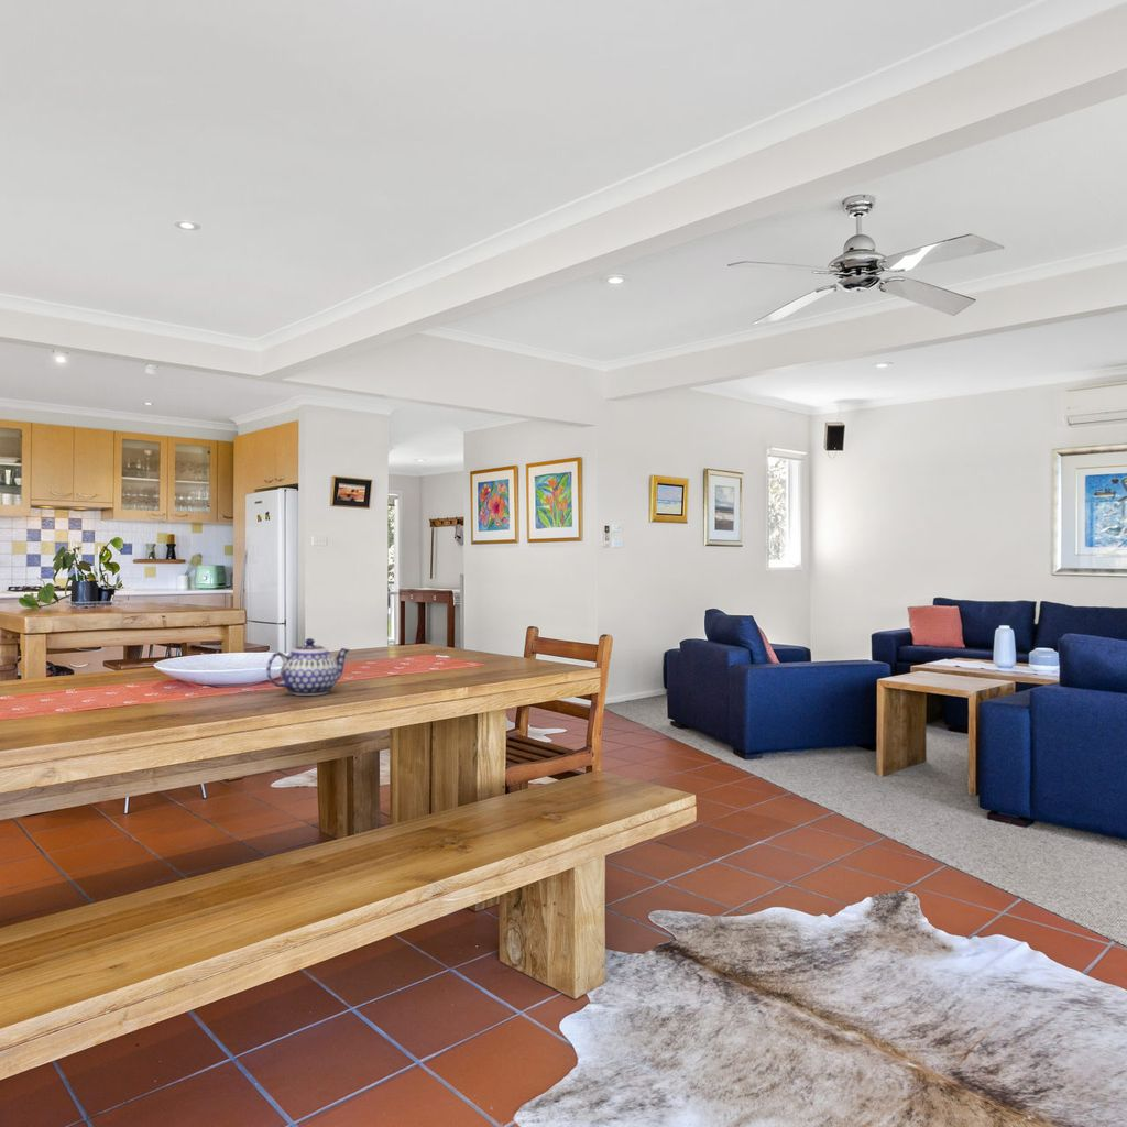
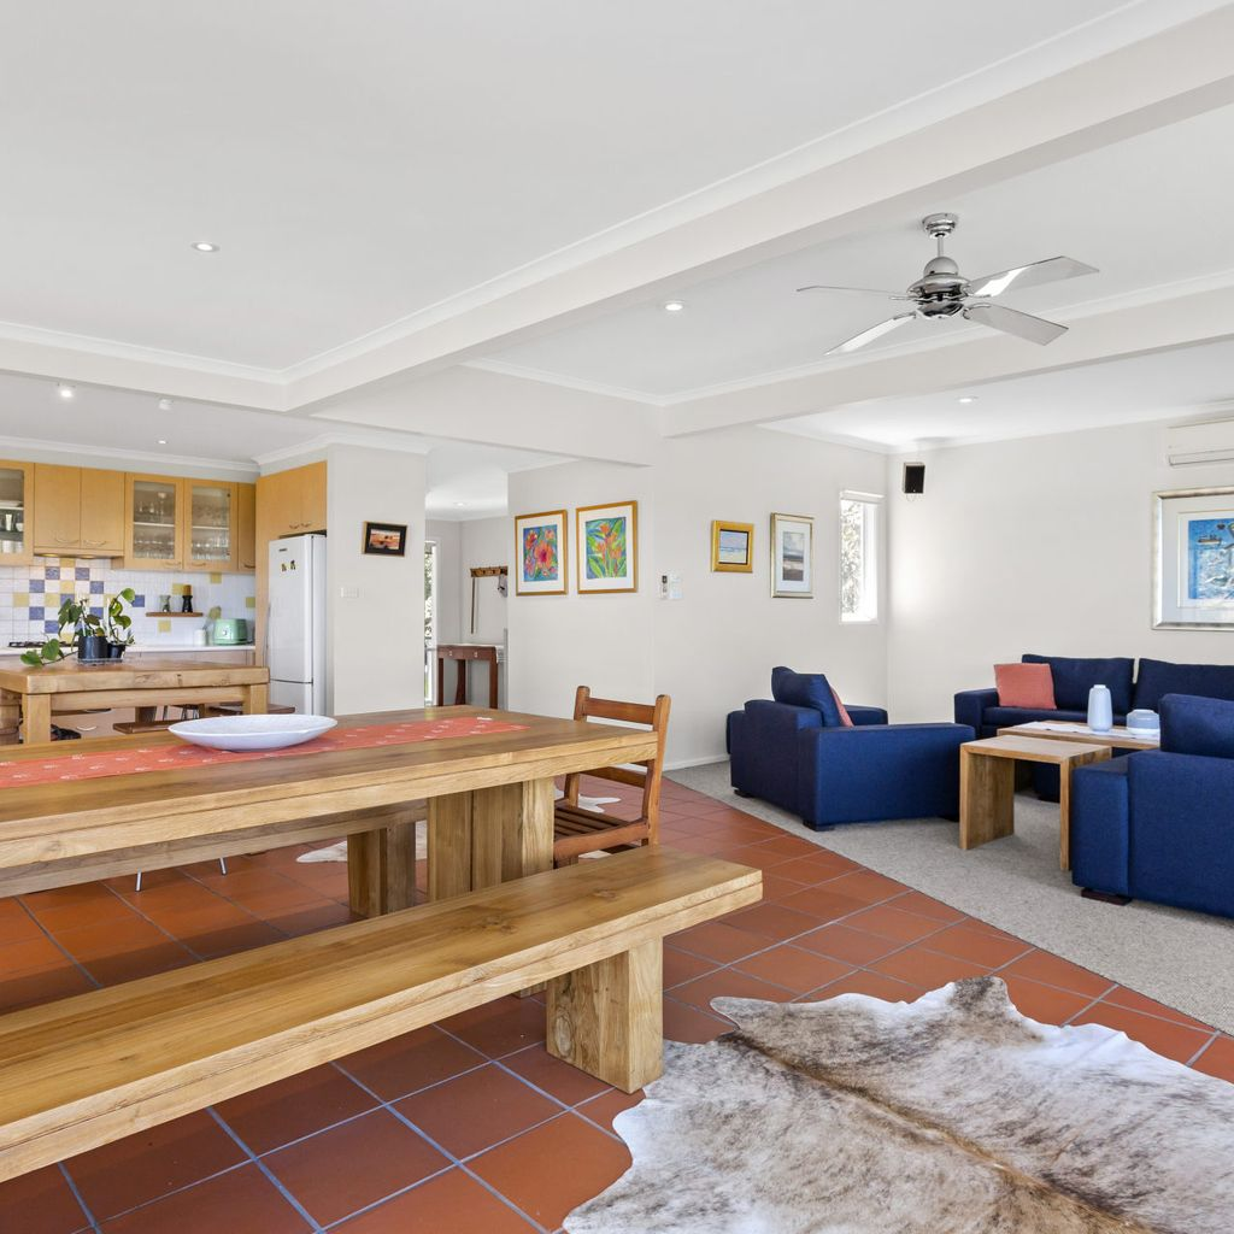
- teapot (309, 665)
